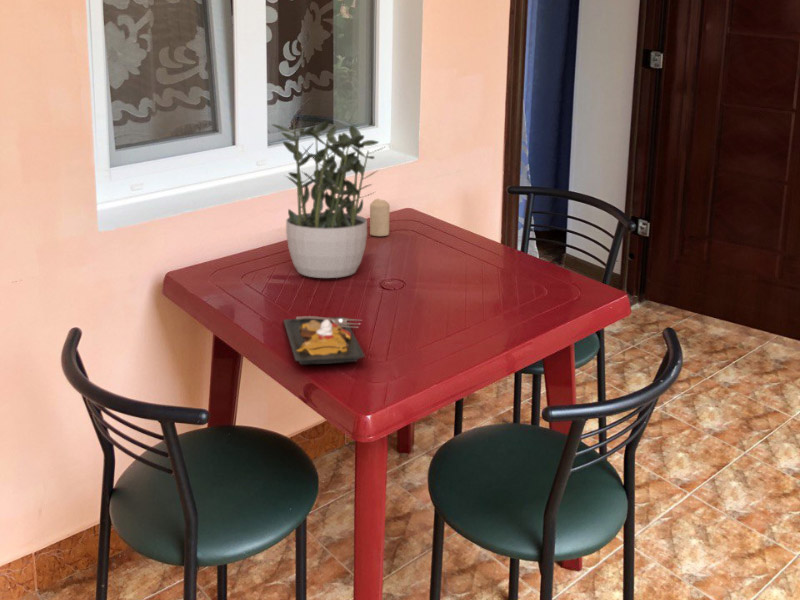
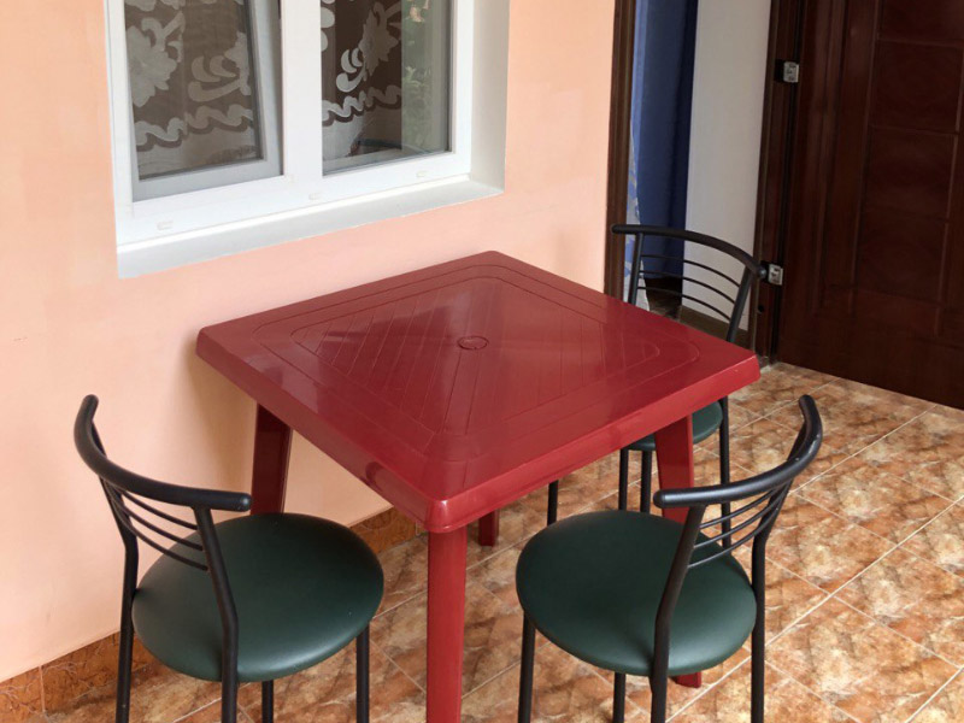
- candle (379, 217)
- plate (328, 331)
- potted plant (327, 192)
